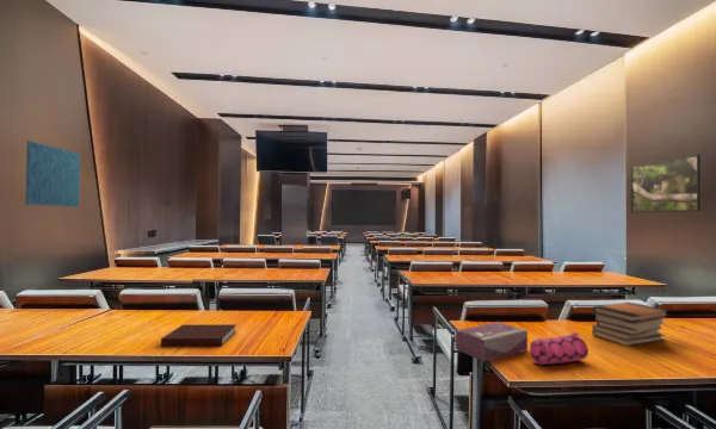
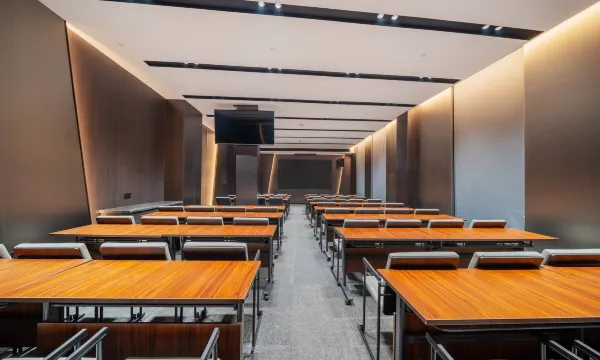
- pencil case (557, 348)
- notebook (200, 334)
- book stack (629, 322)
- acoustic panel (55, 176)
- tissue box (490, 338)
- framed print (661, 186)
